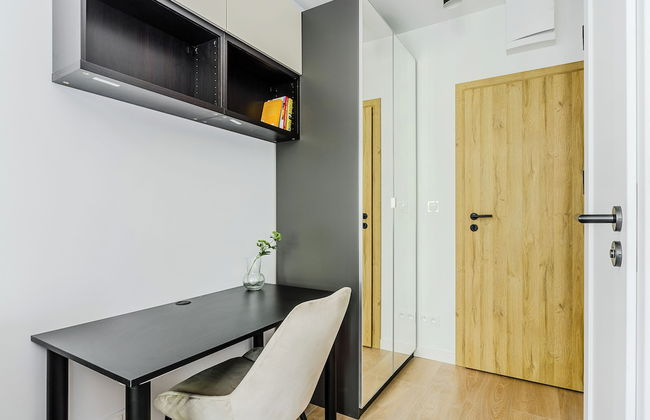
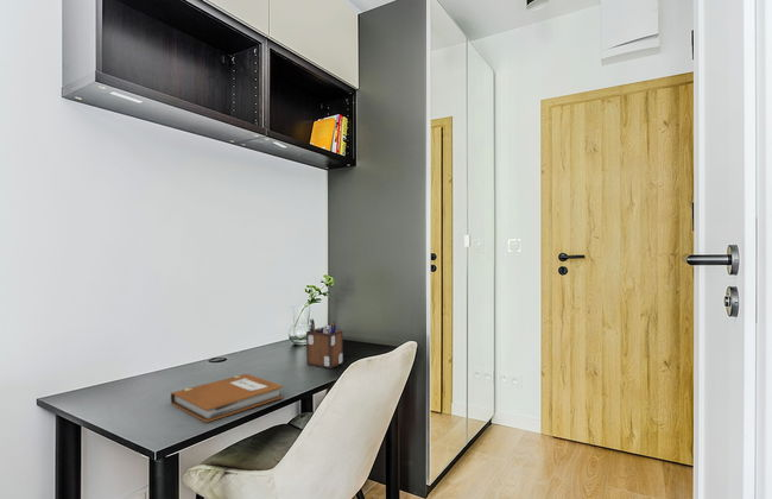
+ notebook (229, 393)
+ desk organizer (324, 341)
